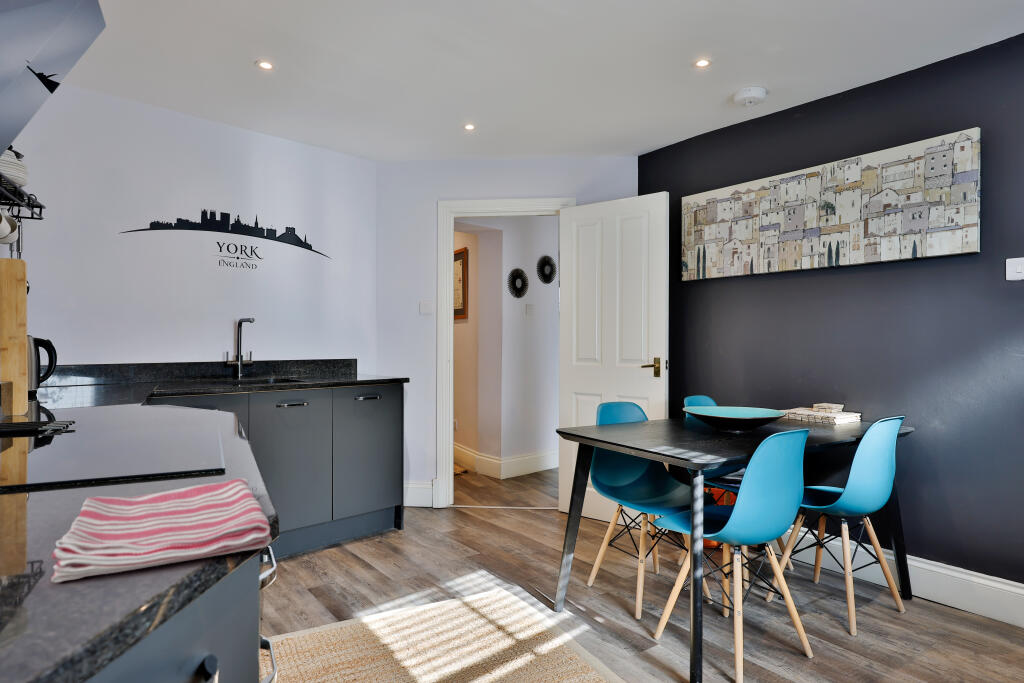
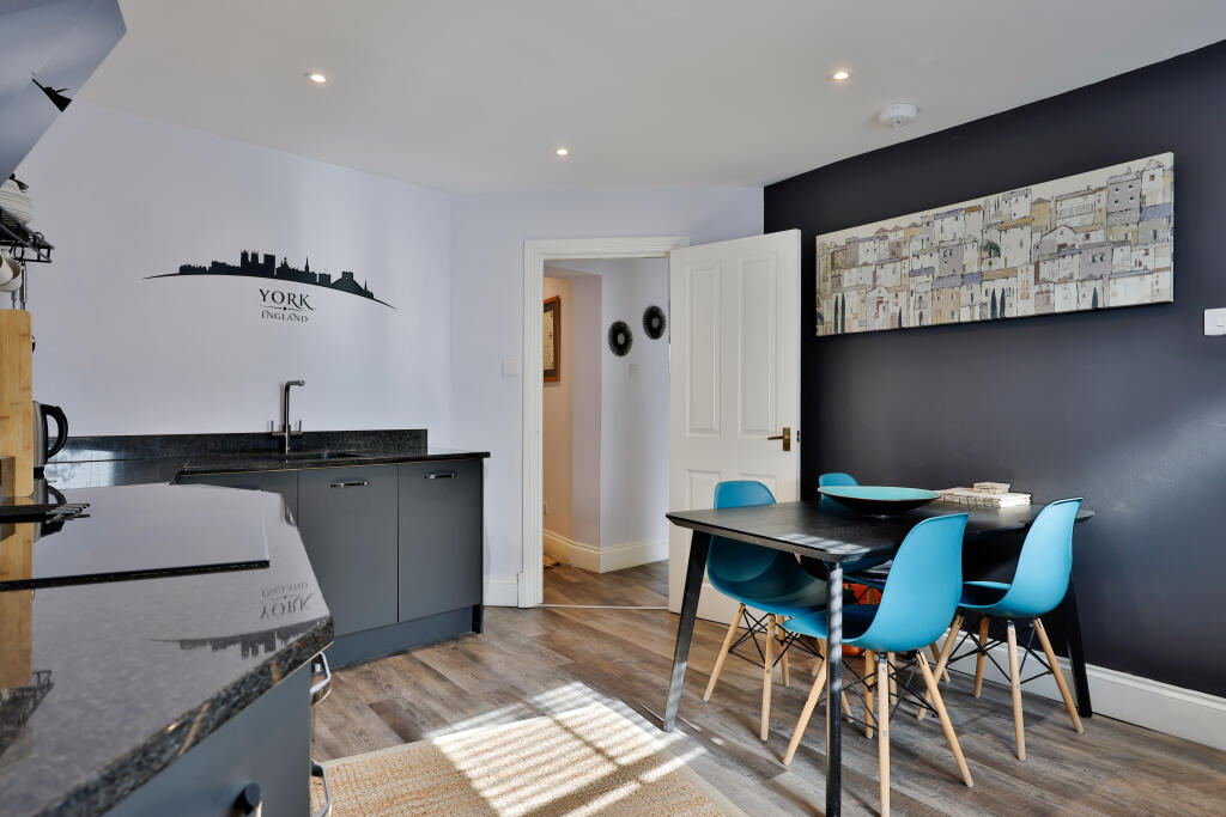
- dish towel (171, 513)
